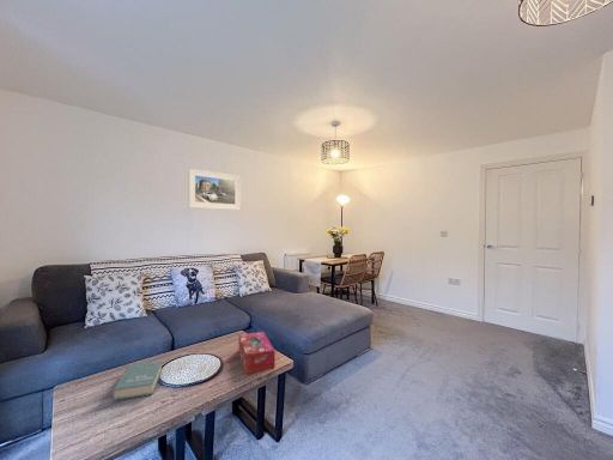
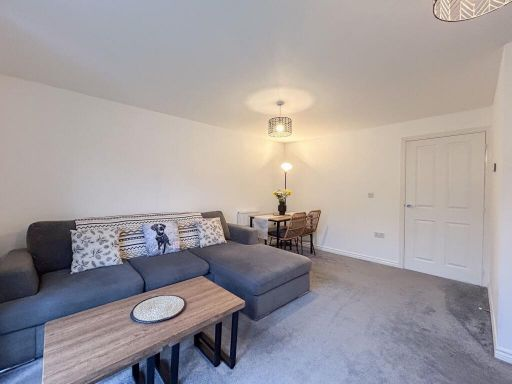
- tissue box (255, 350)
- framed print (216, 190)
- book (139, 379)
